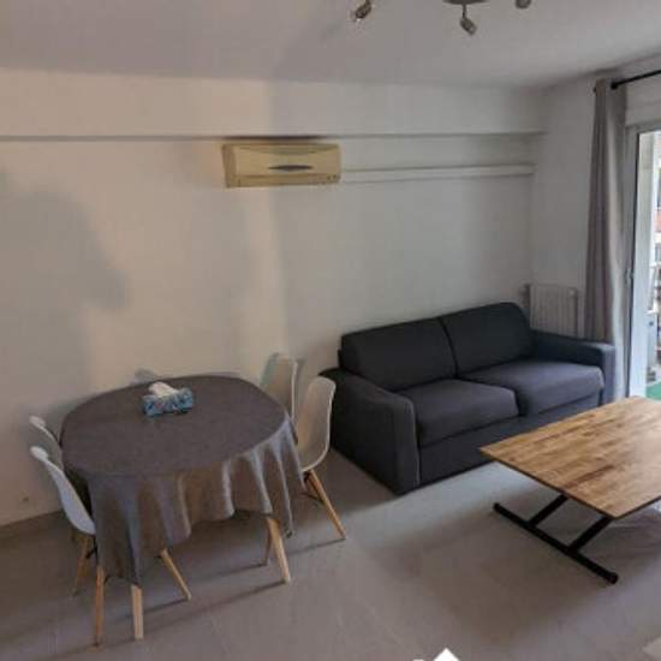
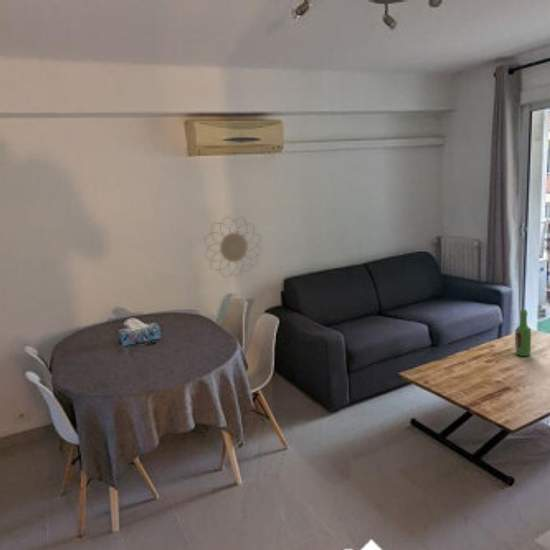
+ alcohol (523, 332)
+ decorative wall piece (233, 246)
